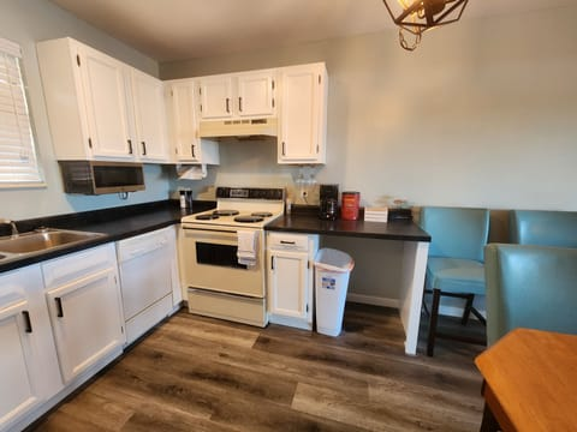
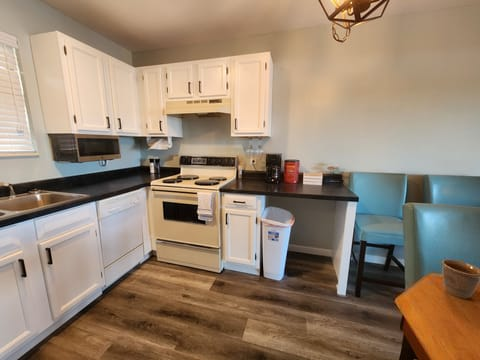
+ mug (458, 278)
